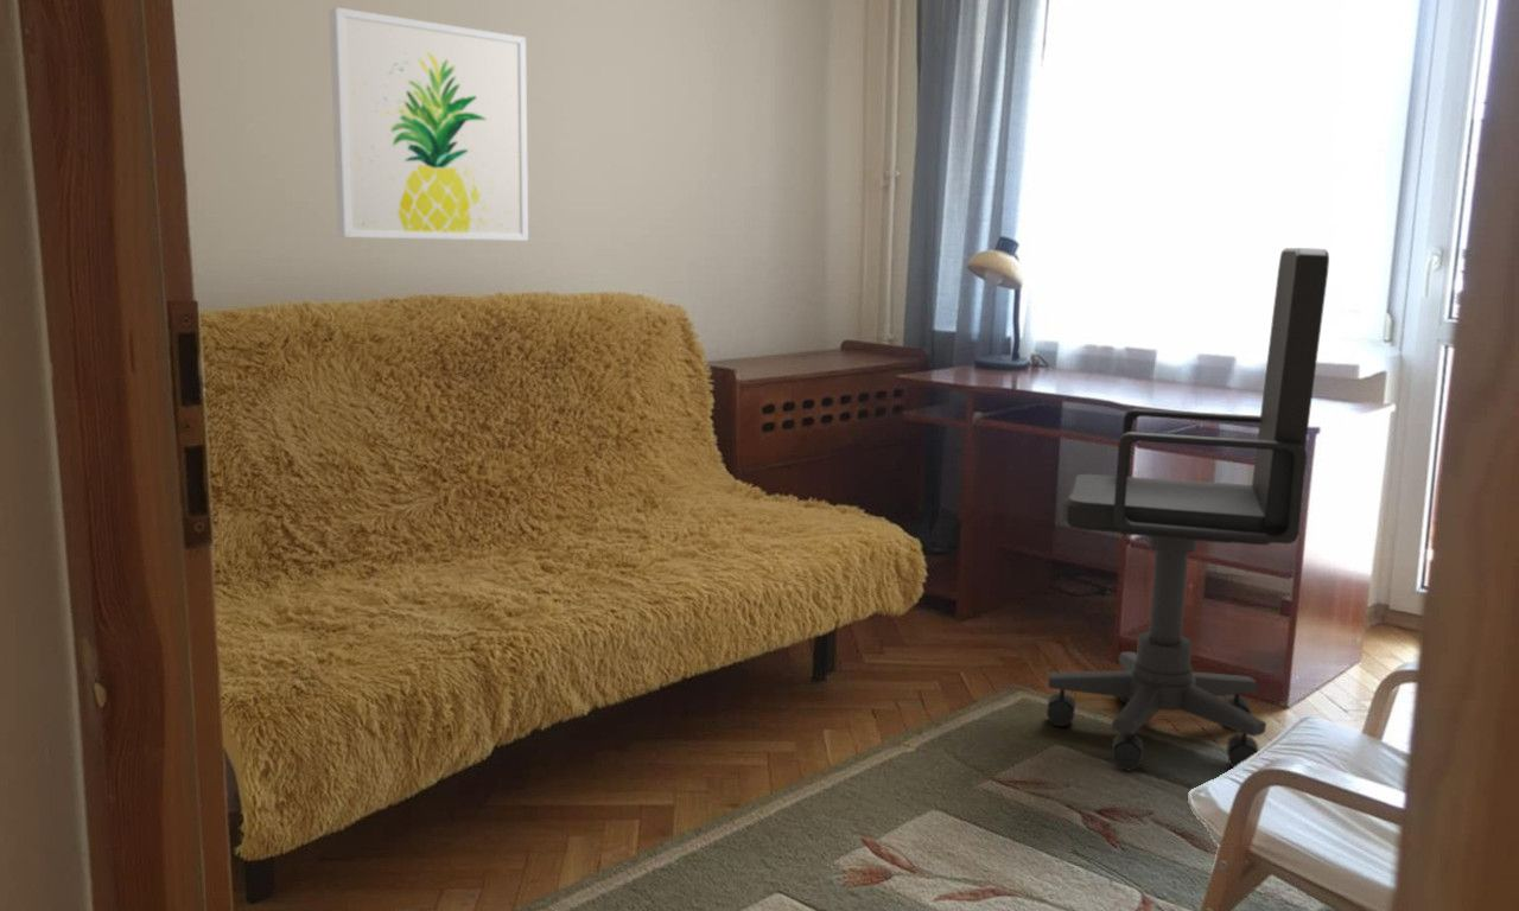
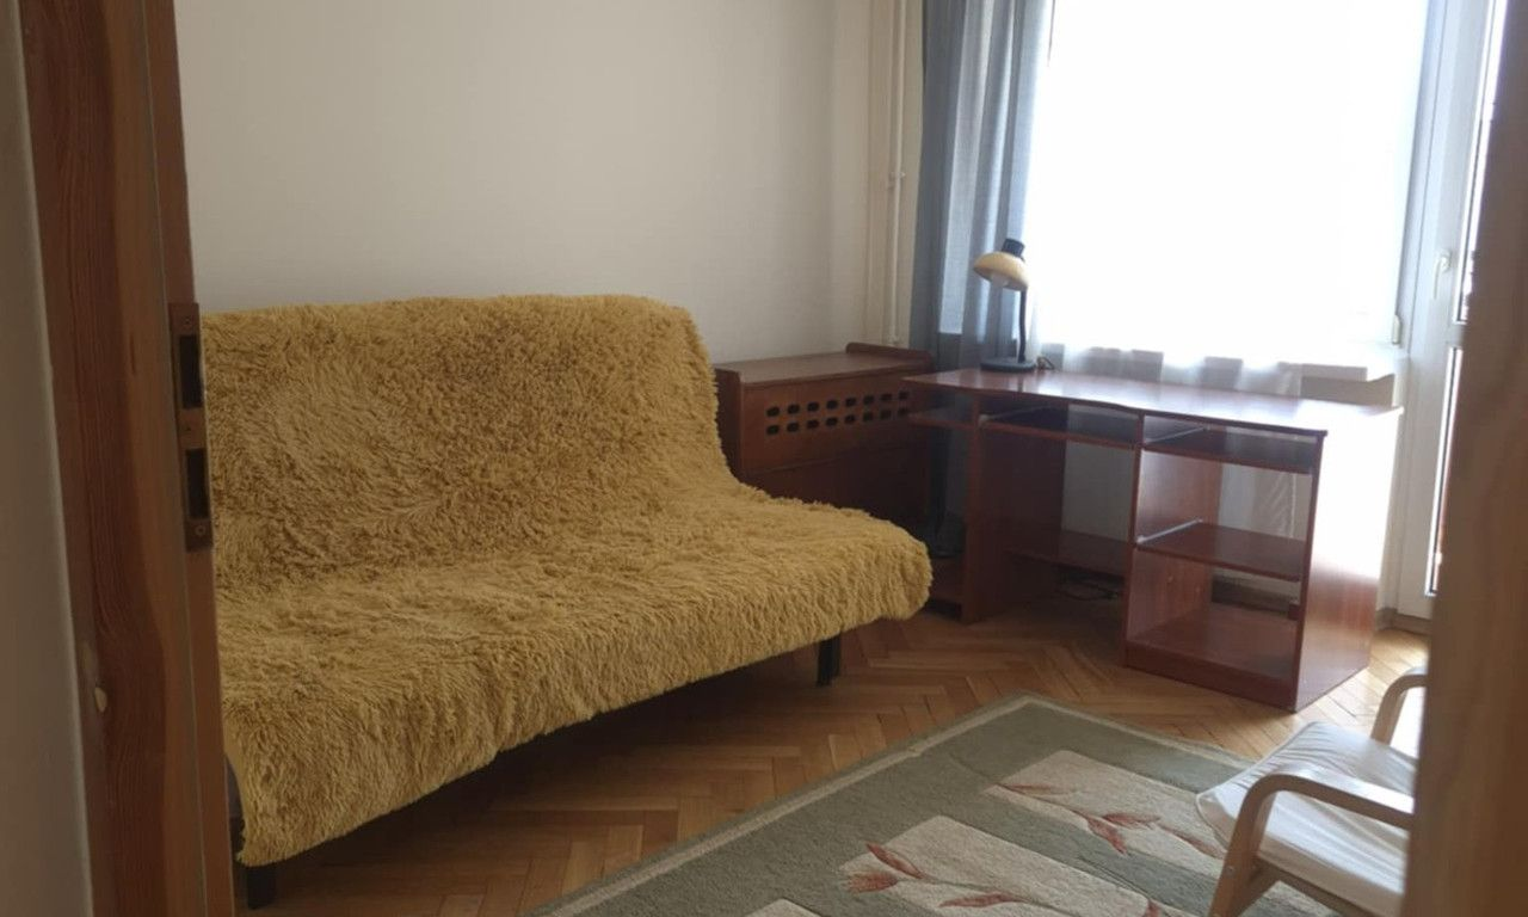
- office chair (1175, 498)
- wall art (436, 133)
